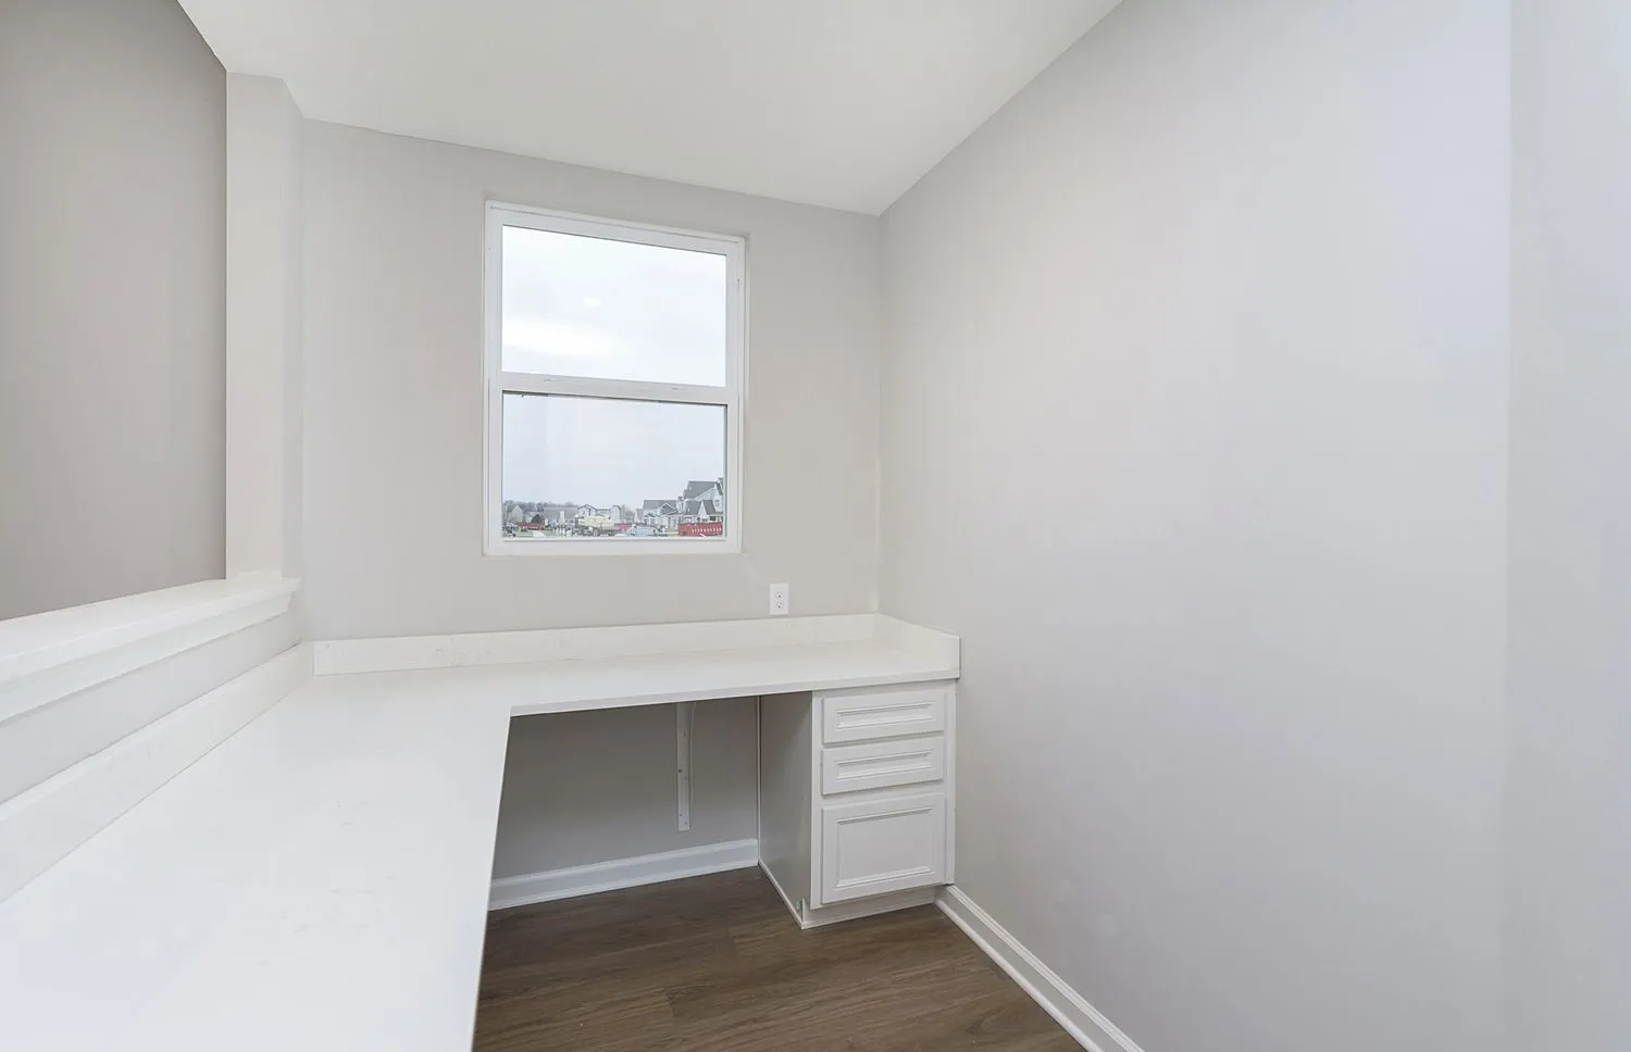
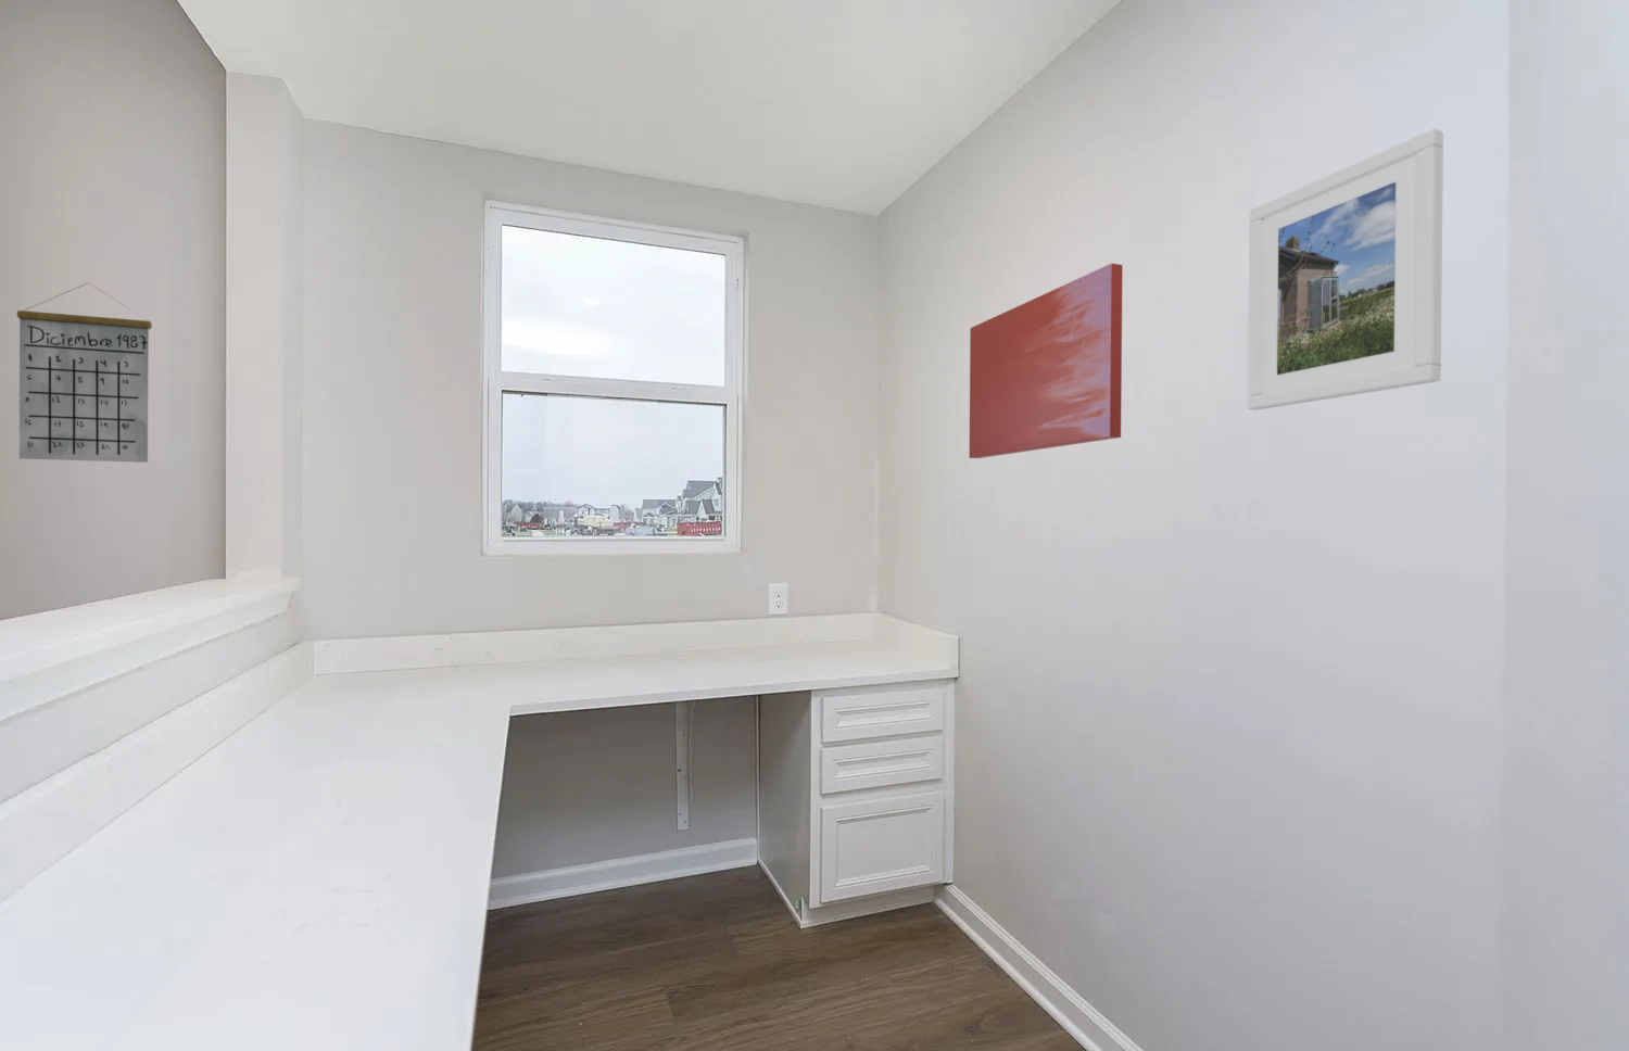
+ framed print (1333, 285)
+ calendar (85, 371)
+ wall art (1035, 374)
